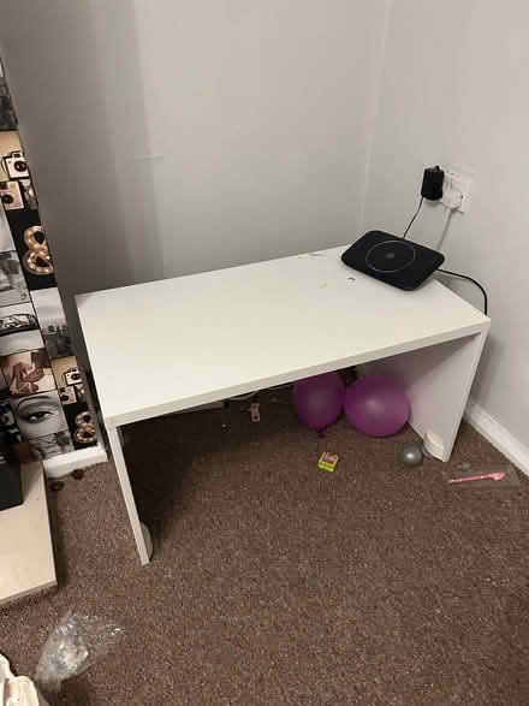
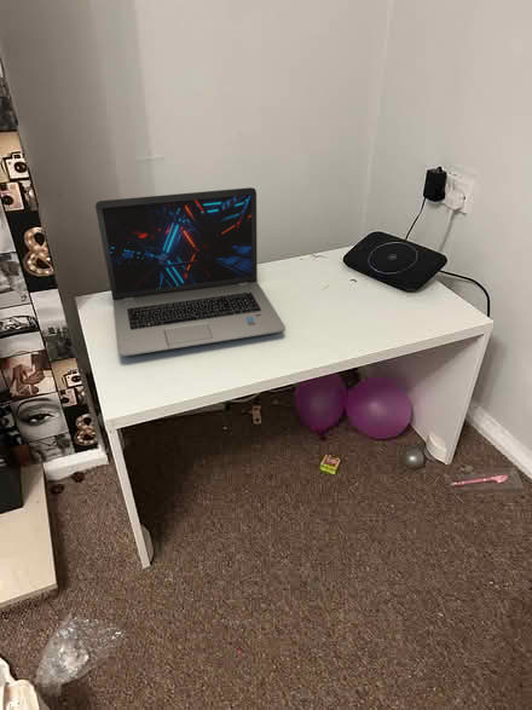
+ laptop (191, 270)
